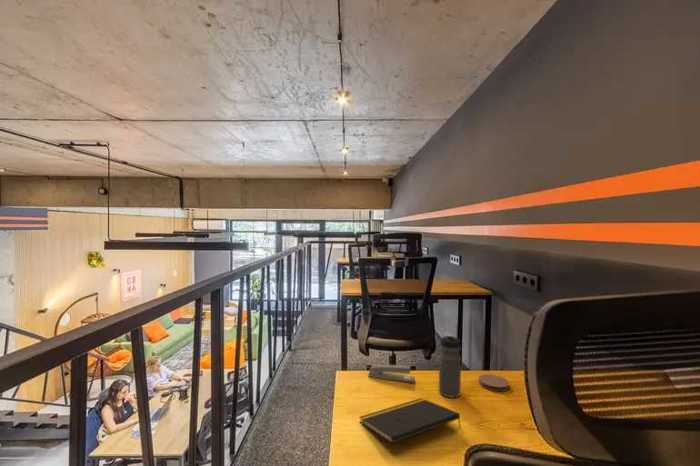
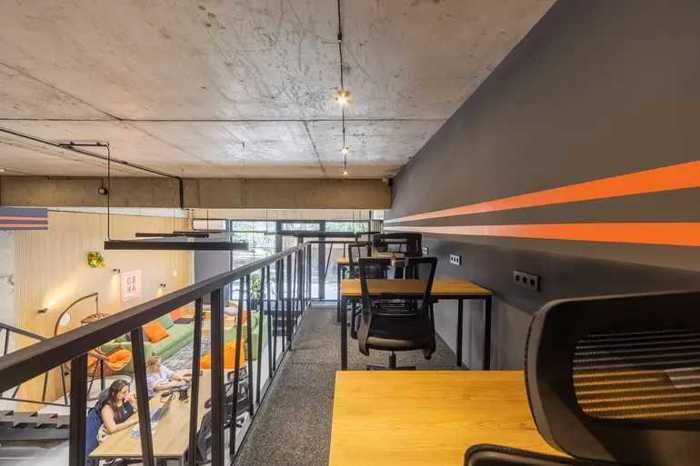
- notepad (408, 417)
- coaster (493, 382)
- water bottle (449, 363)
- stapler (391, 371)
